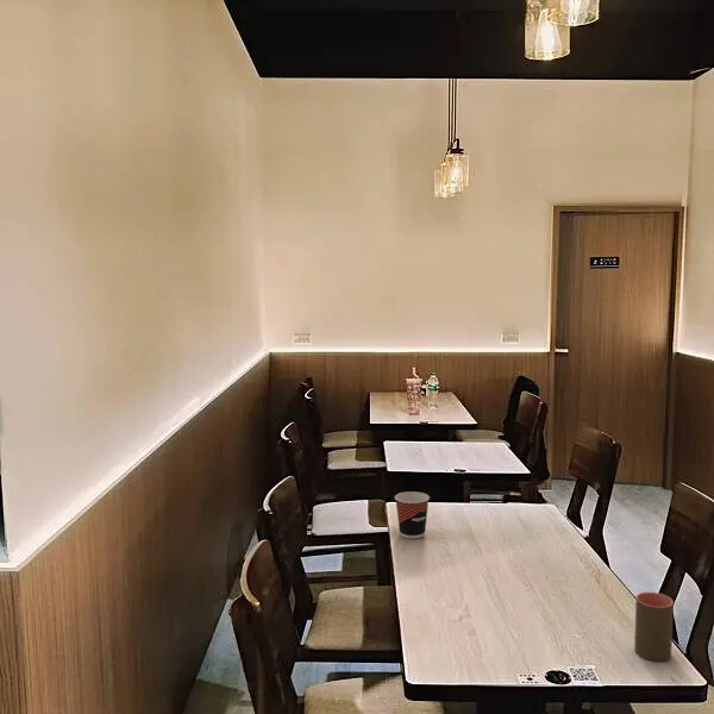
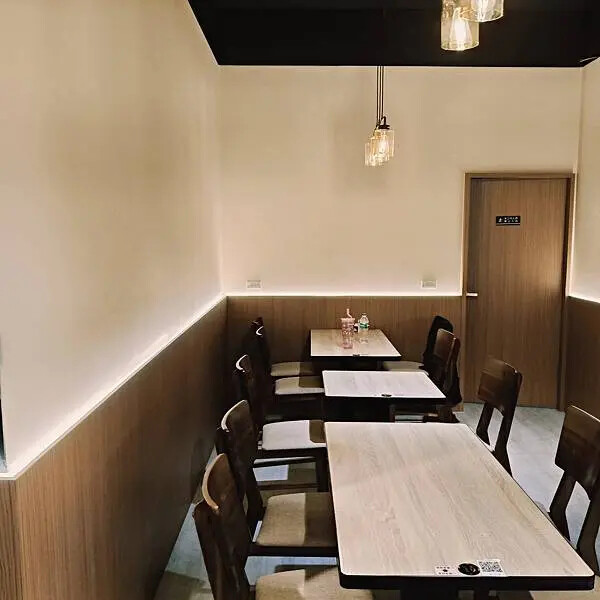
- cup (412, 515)
- cup (653, 626)
